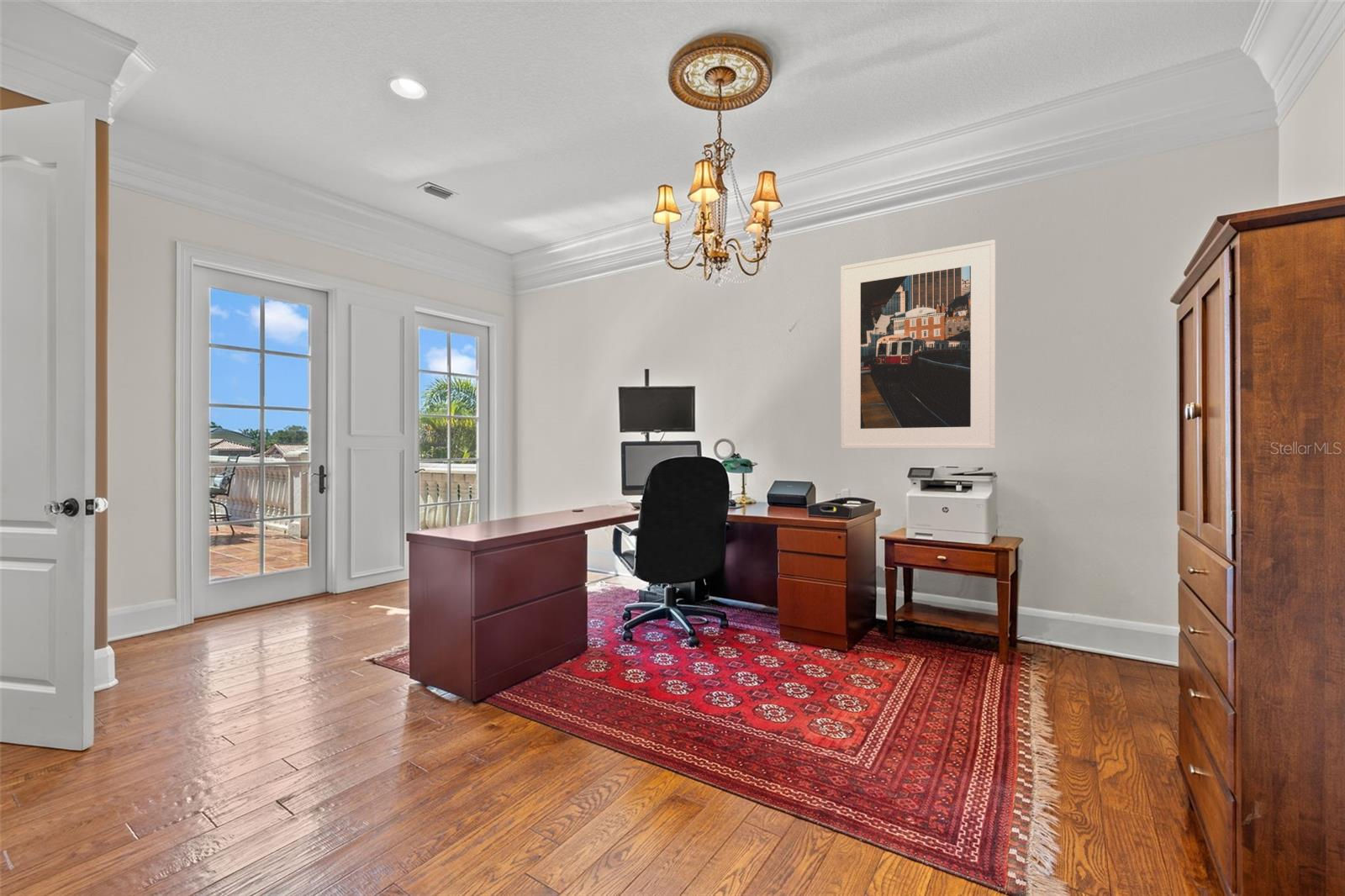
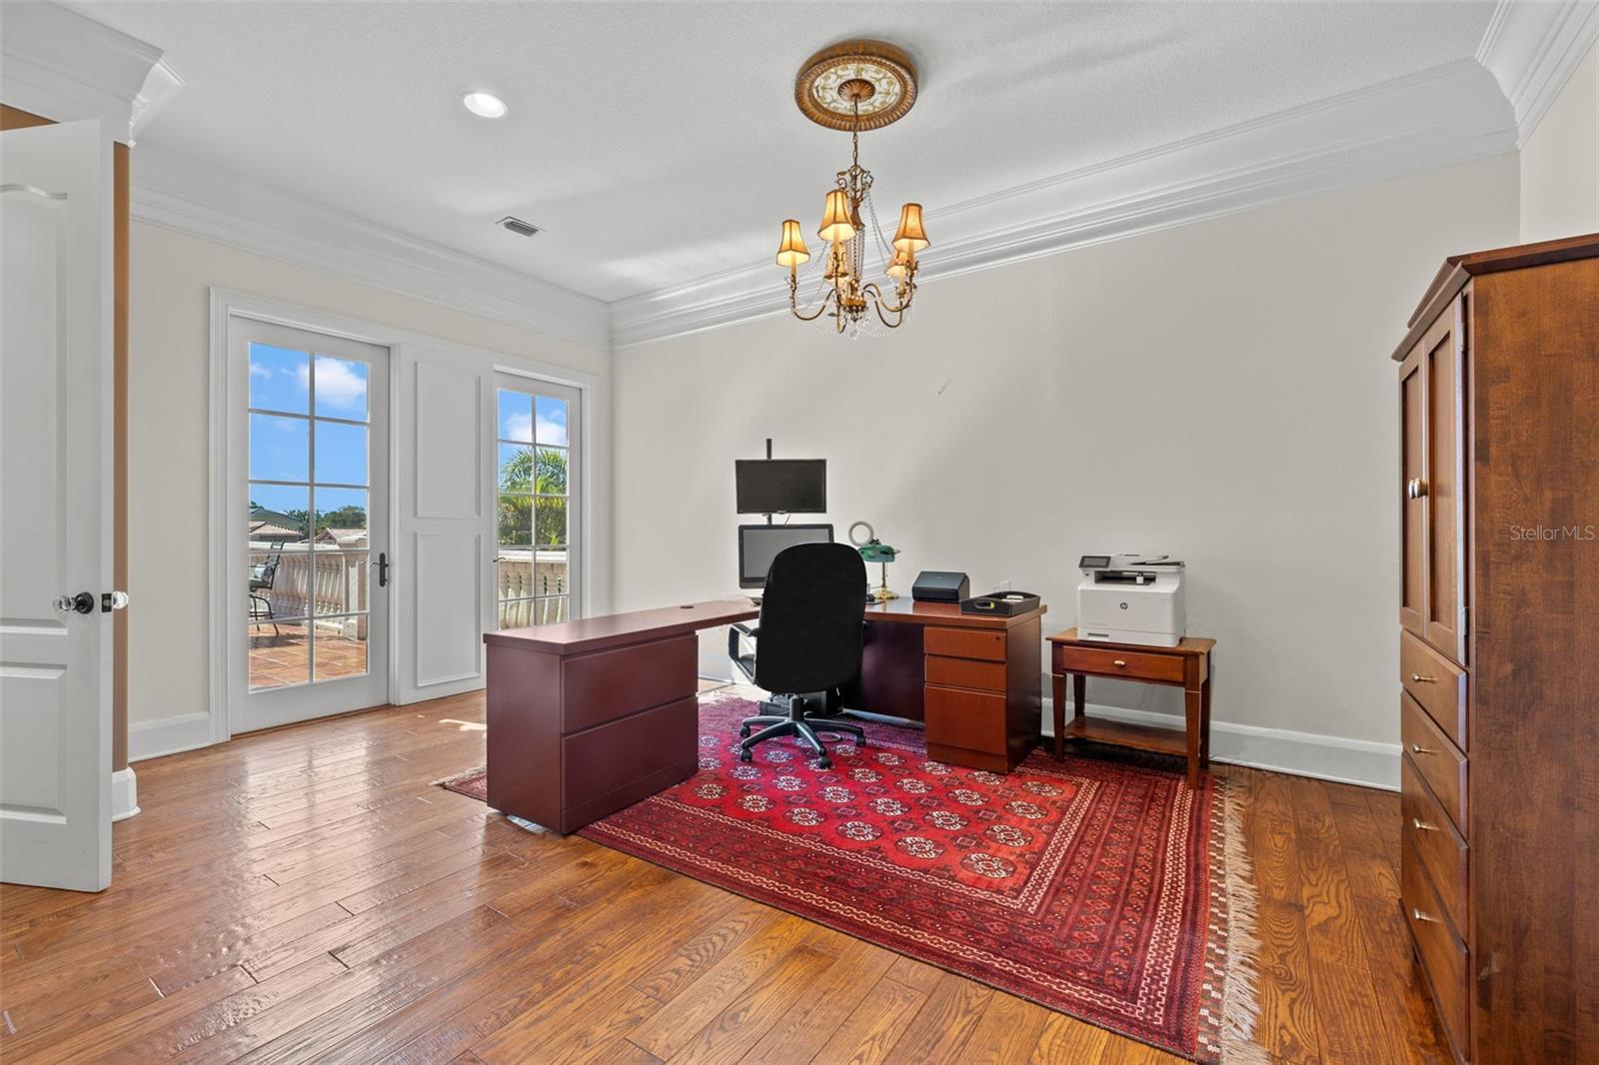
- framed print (913, 351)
